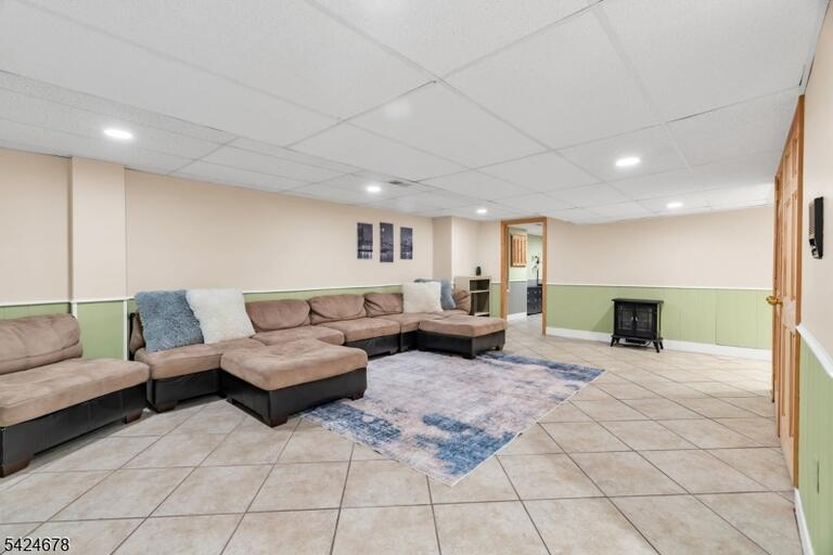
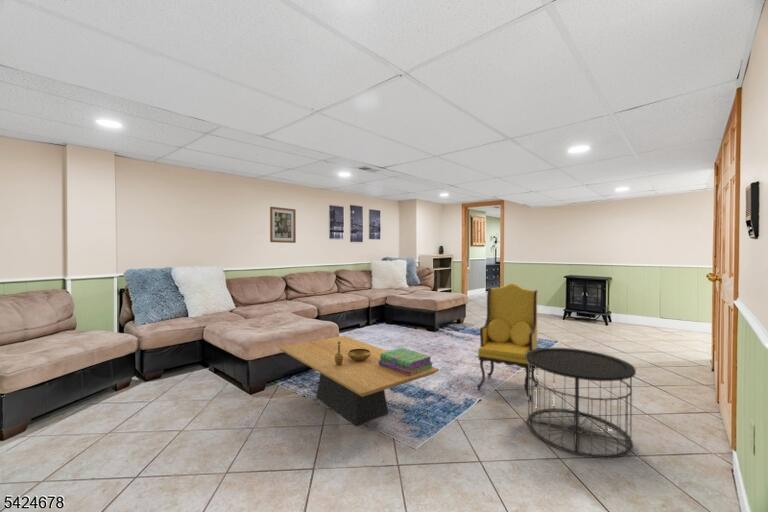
+ decorative bowl (352, 349)
+ wall art (283, 225)
+ coffee table (350, 381)
+ armchair (508, 336)
+ side table (576, 396)
+ stack of books (405, 360)
